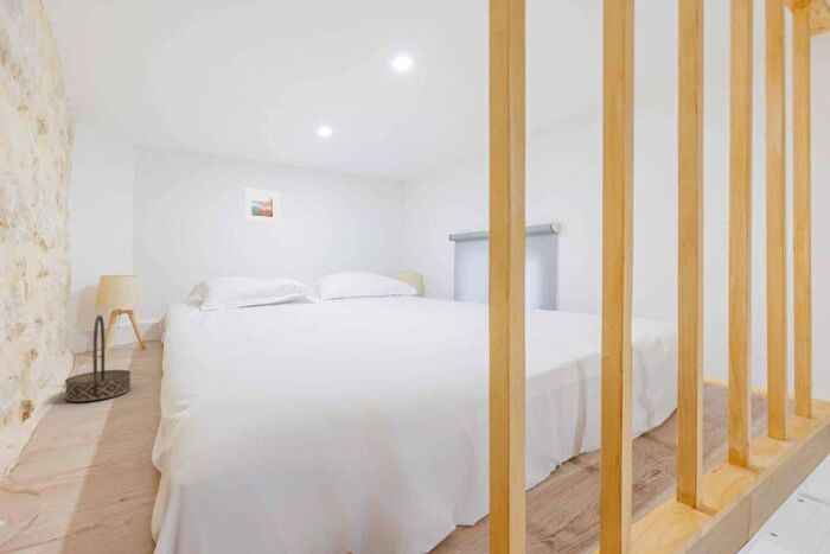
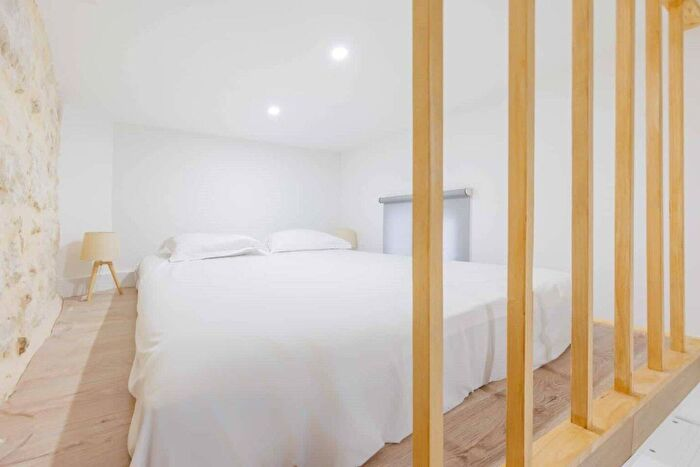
- basket (101, 354)
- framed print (262, 205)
